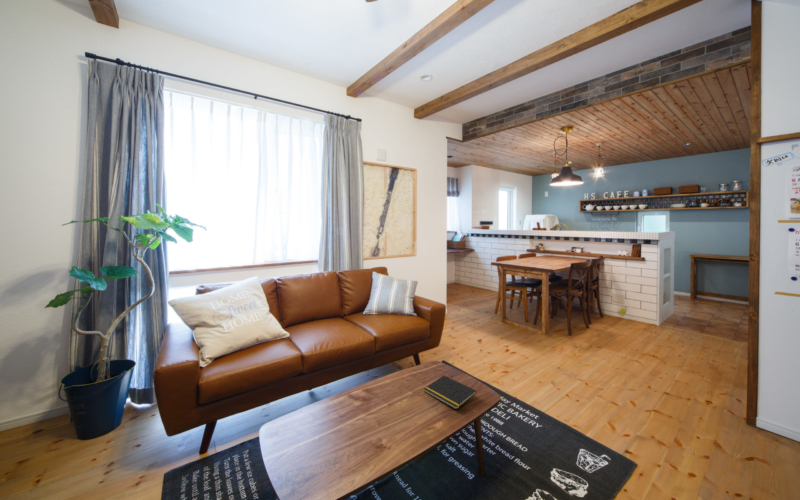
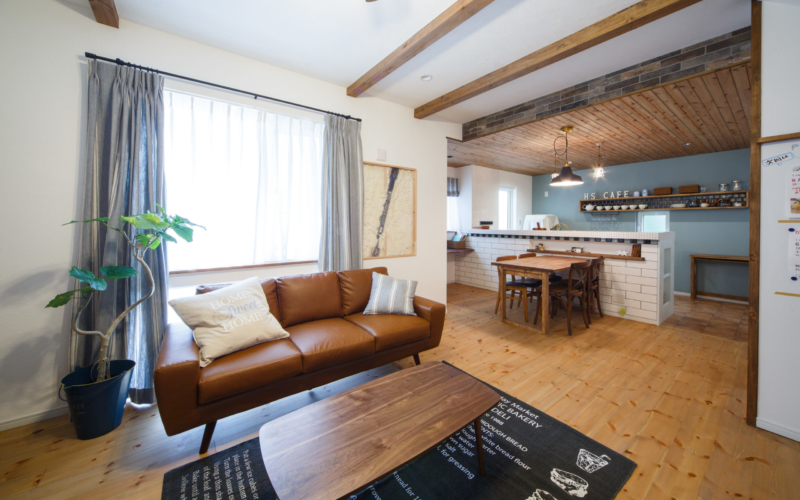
- notepad (449, 390)
